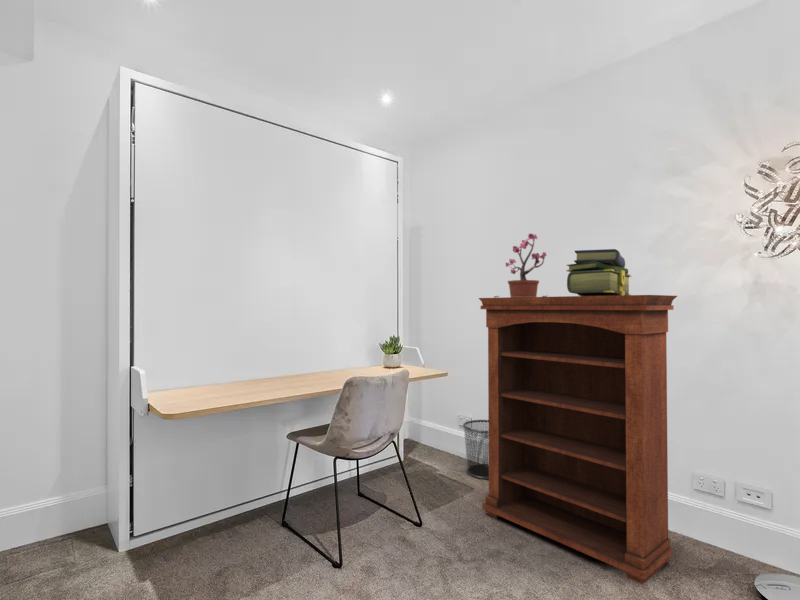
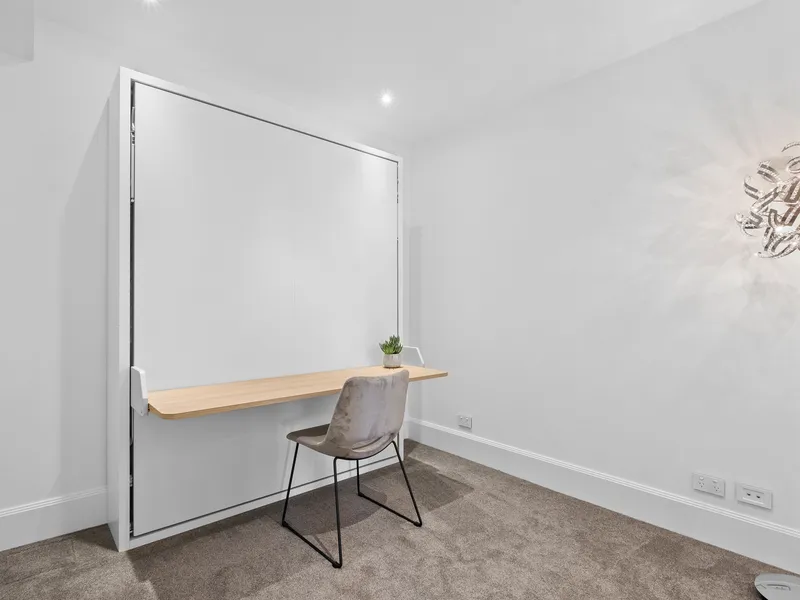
- bookshelf (567, 416)
- waste bin (485, 448)
- potted plant (519, 267)
- stack of books (598, 273)
